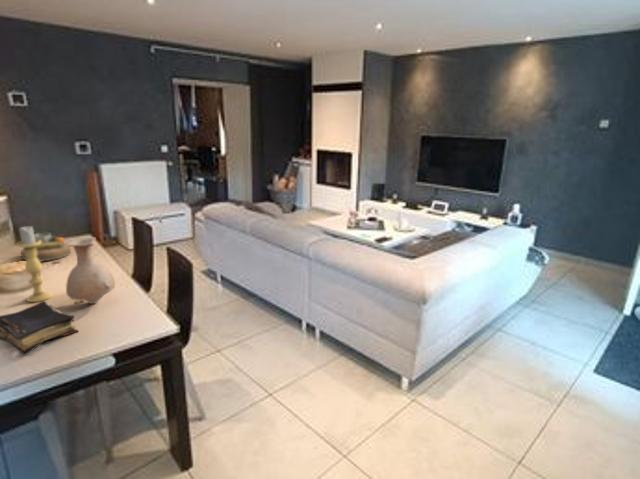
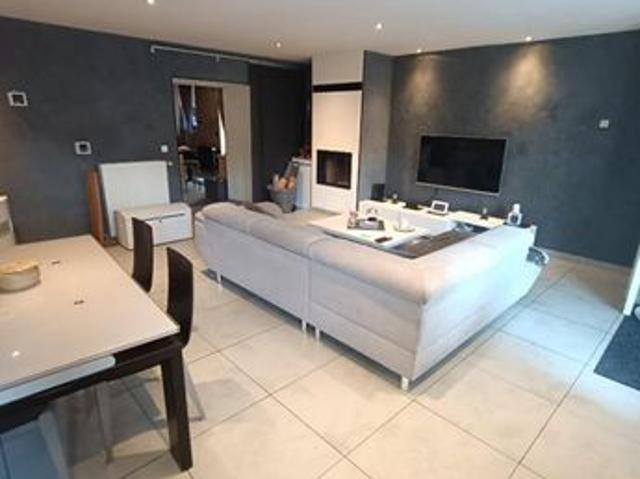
- vase (88, 272)
- candle holder (32, 262)
- book (35, 325)
- decorative bowl (45, 244)
